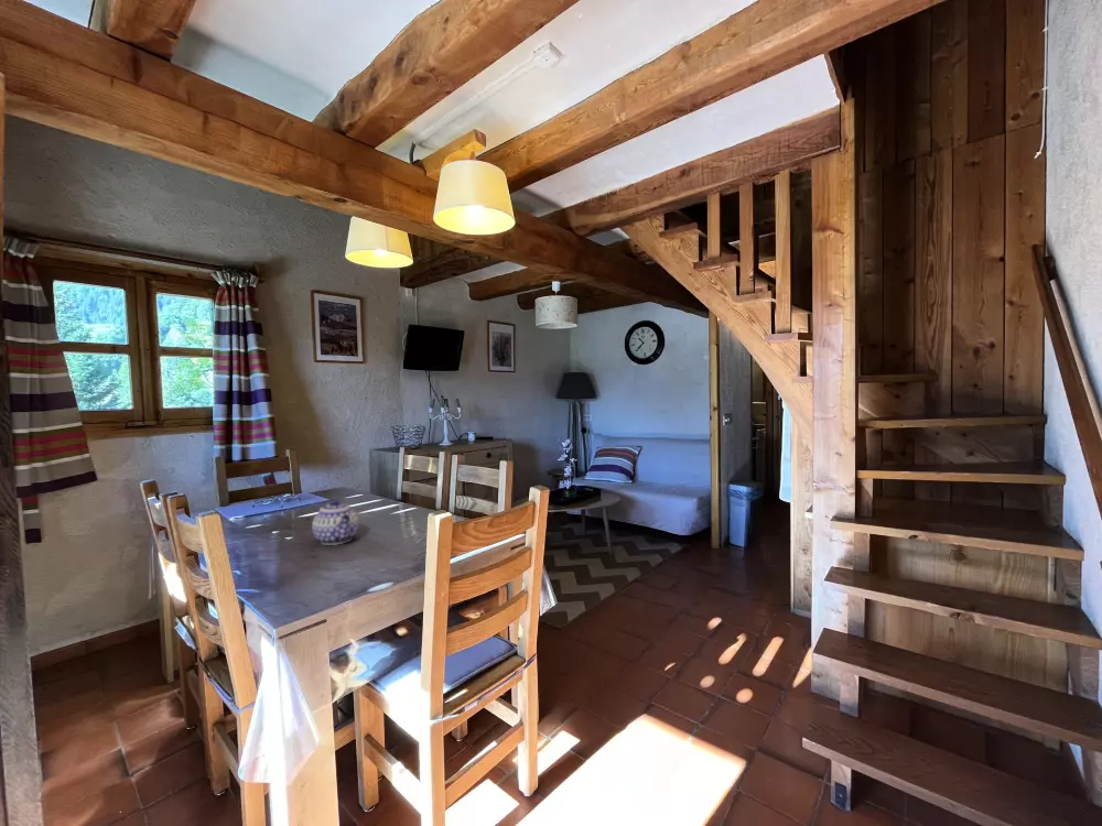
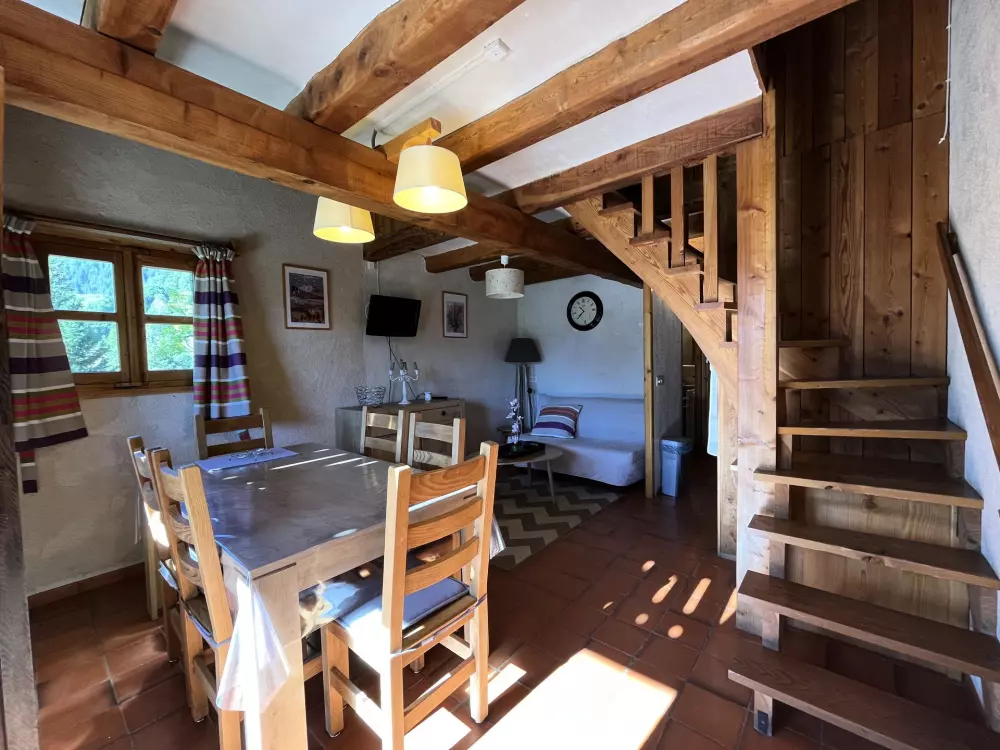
- teapot (335, 520)
